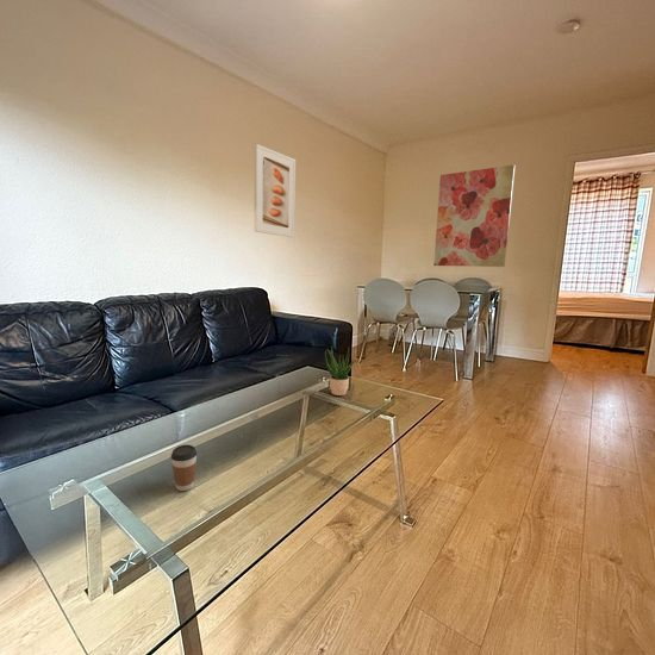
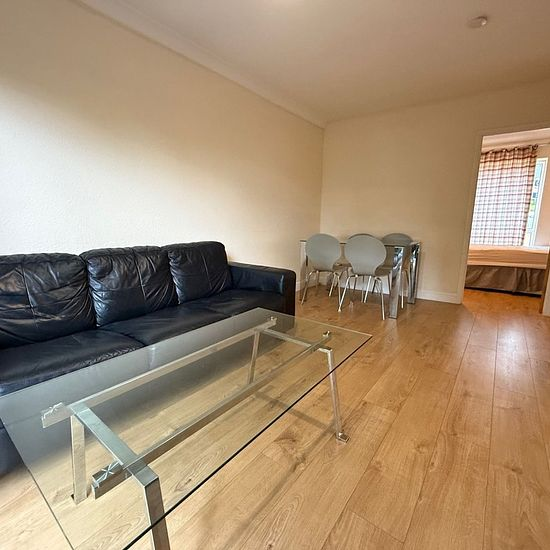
- coffee cup (183, 468)
- wall art (470, 219)
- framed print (275, 193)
- potted plant (338, 368)
